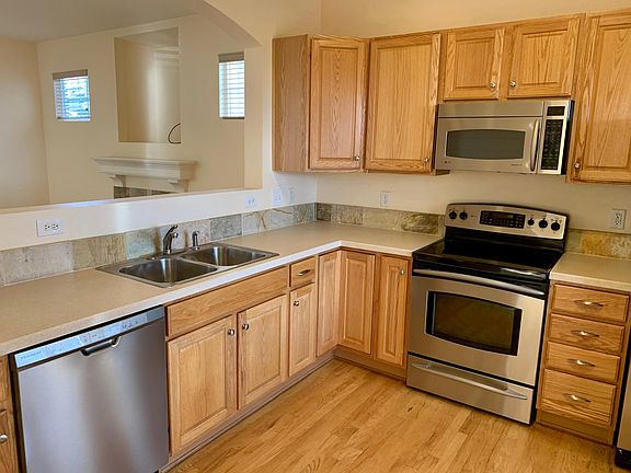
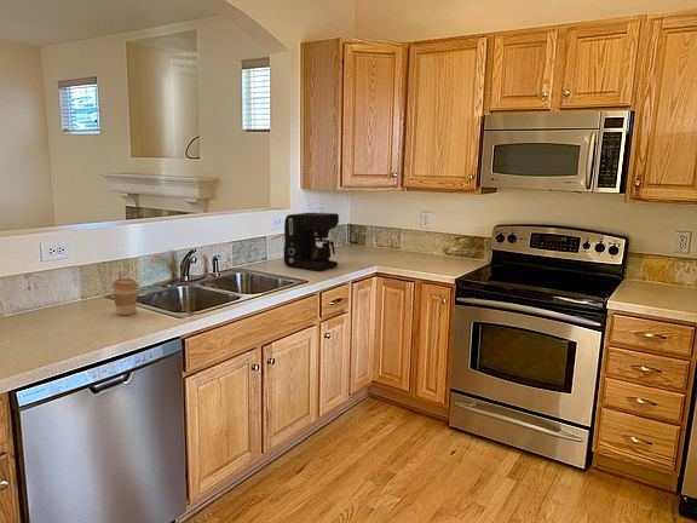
+ coffee cup (125, 295)
+ coffee maker (312, 240)
